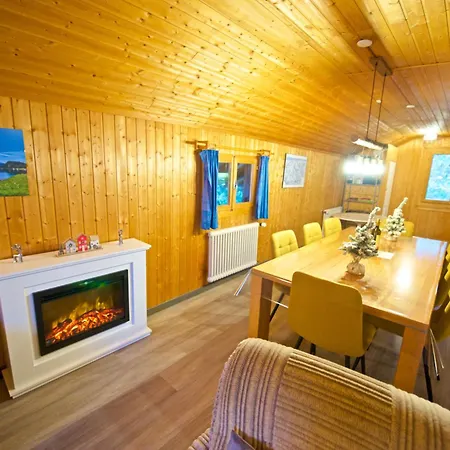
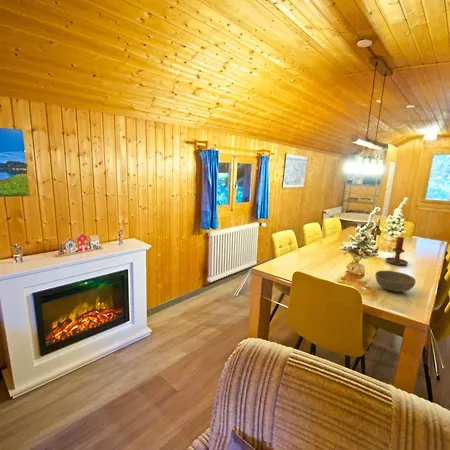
+ bowl (393, 282)
+ candle holder (398, 249)
